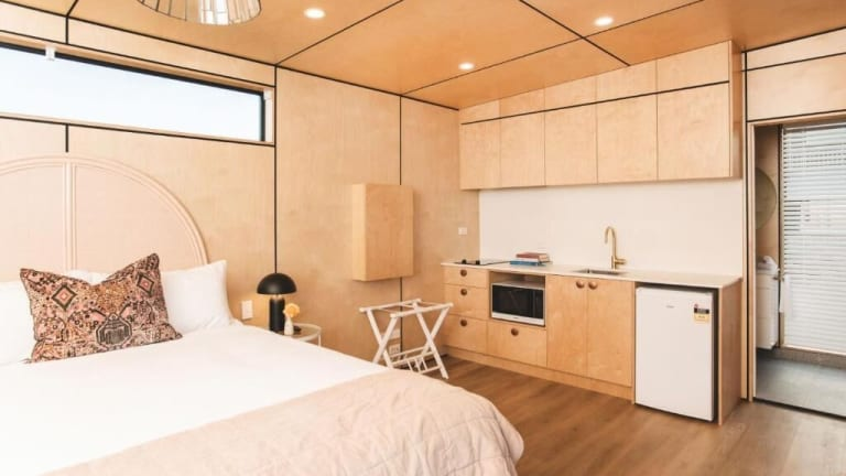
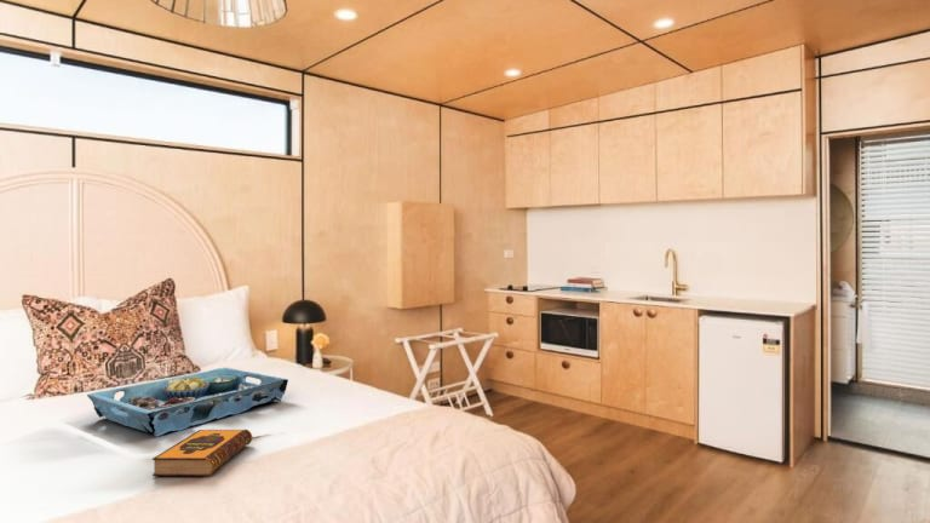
+ serving tray (193, 395)
+ hardback book (206, 450)
